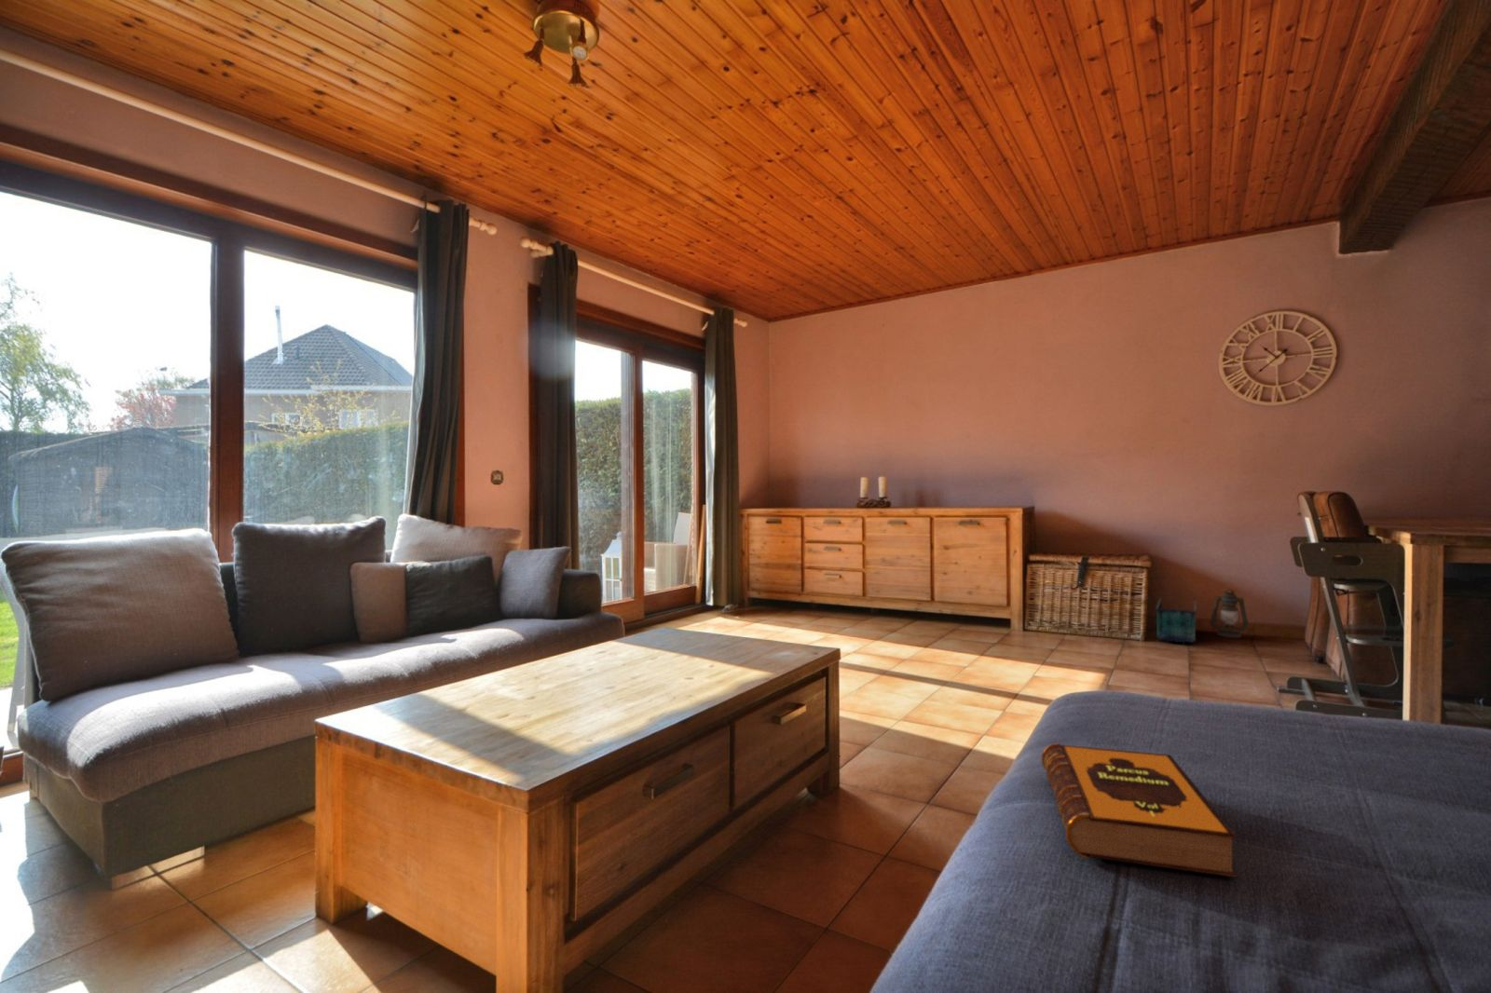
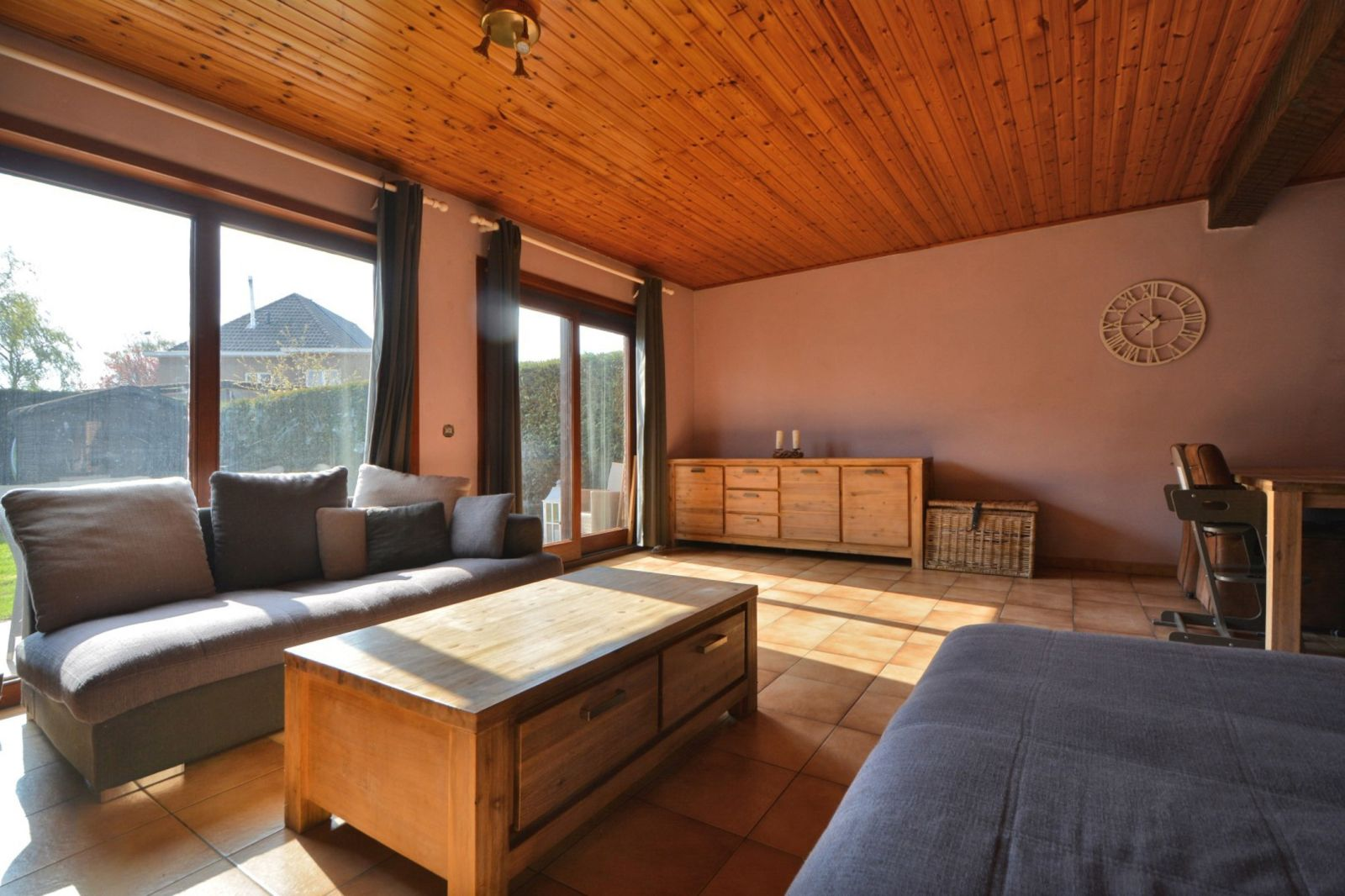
- hardback book (1123, 799)
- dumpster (1176, 620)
- lantern (1229, 612)
